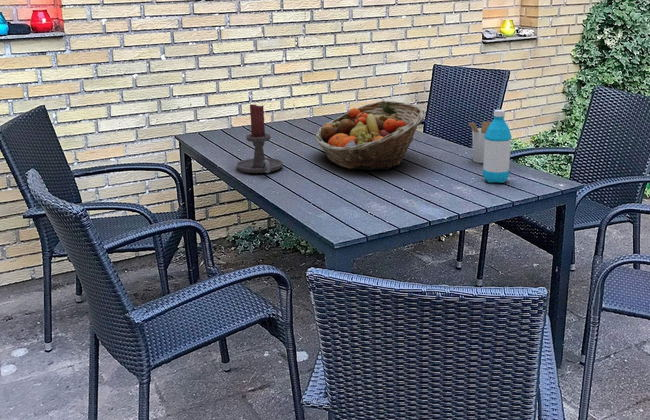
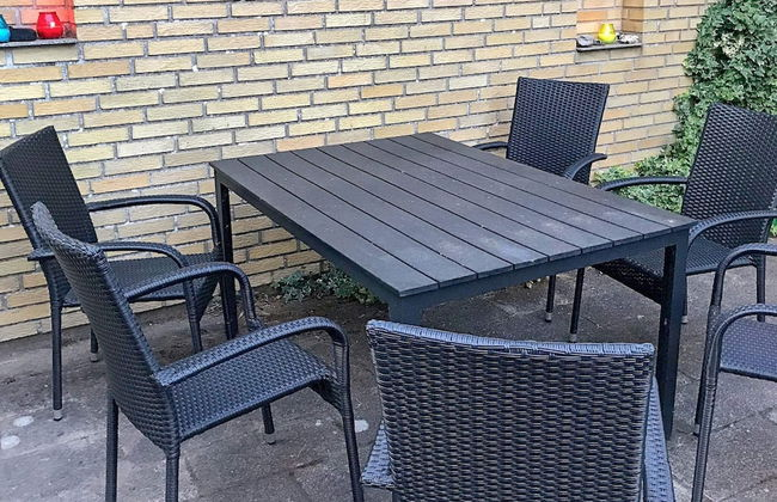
- utensil holder (484, 139)
- candle holder (259, 137)
- fruit basket (369, 133)
- water bottle (497, 146)
